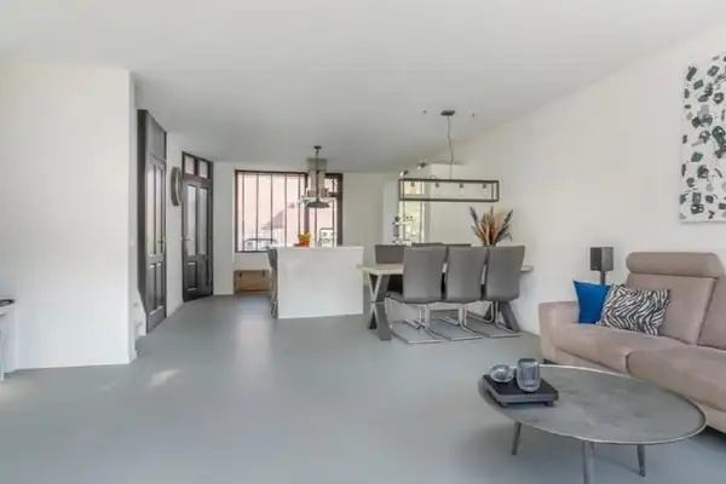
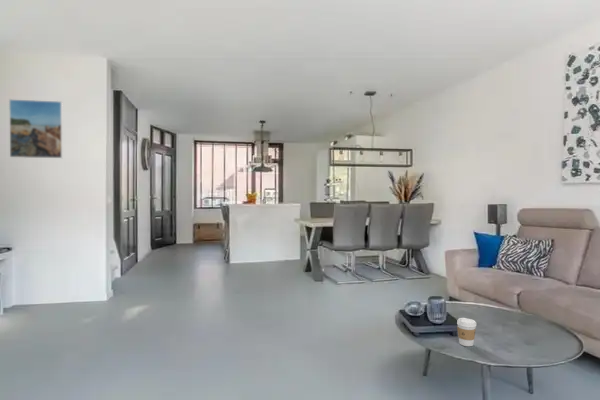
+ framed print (36, 129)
+ coffee cup (466, 331)
